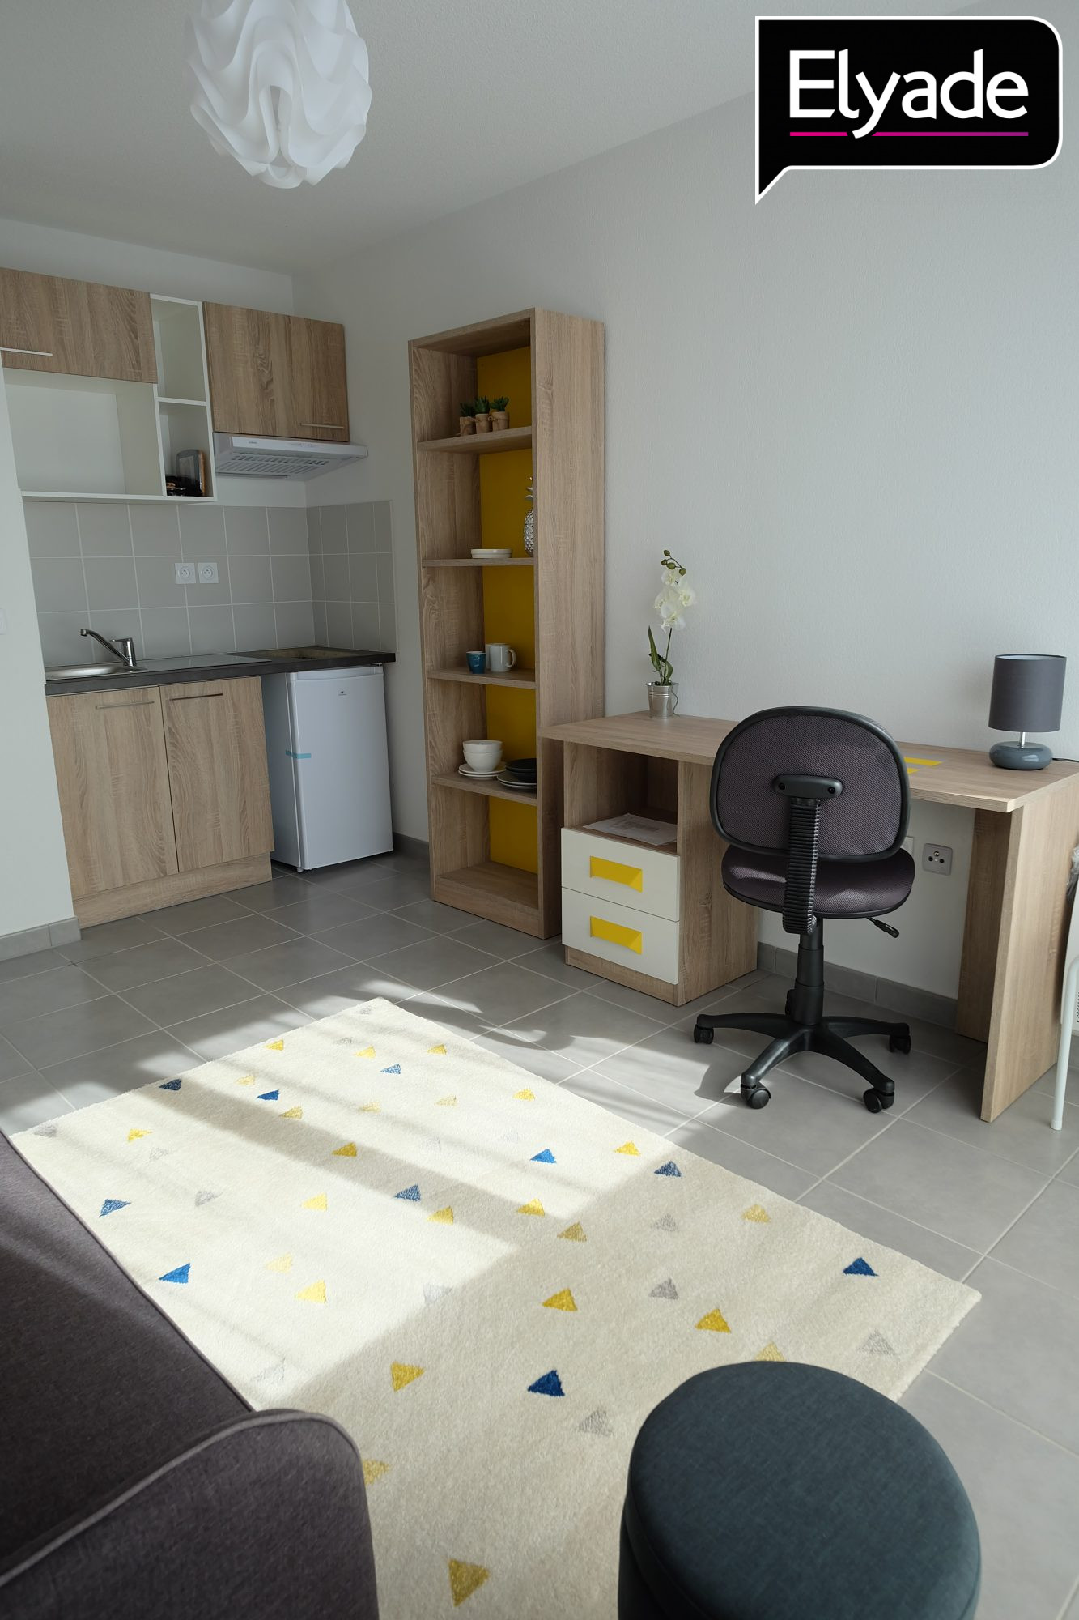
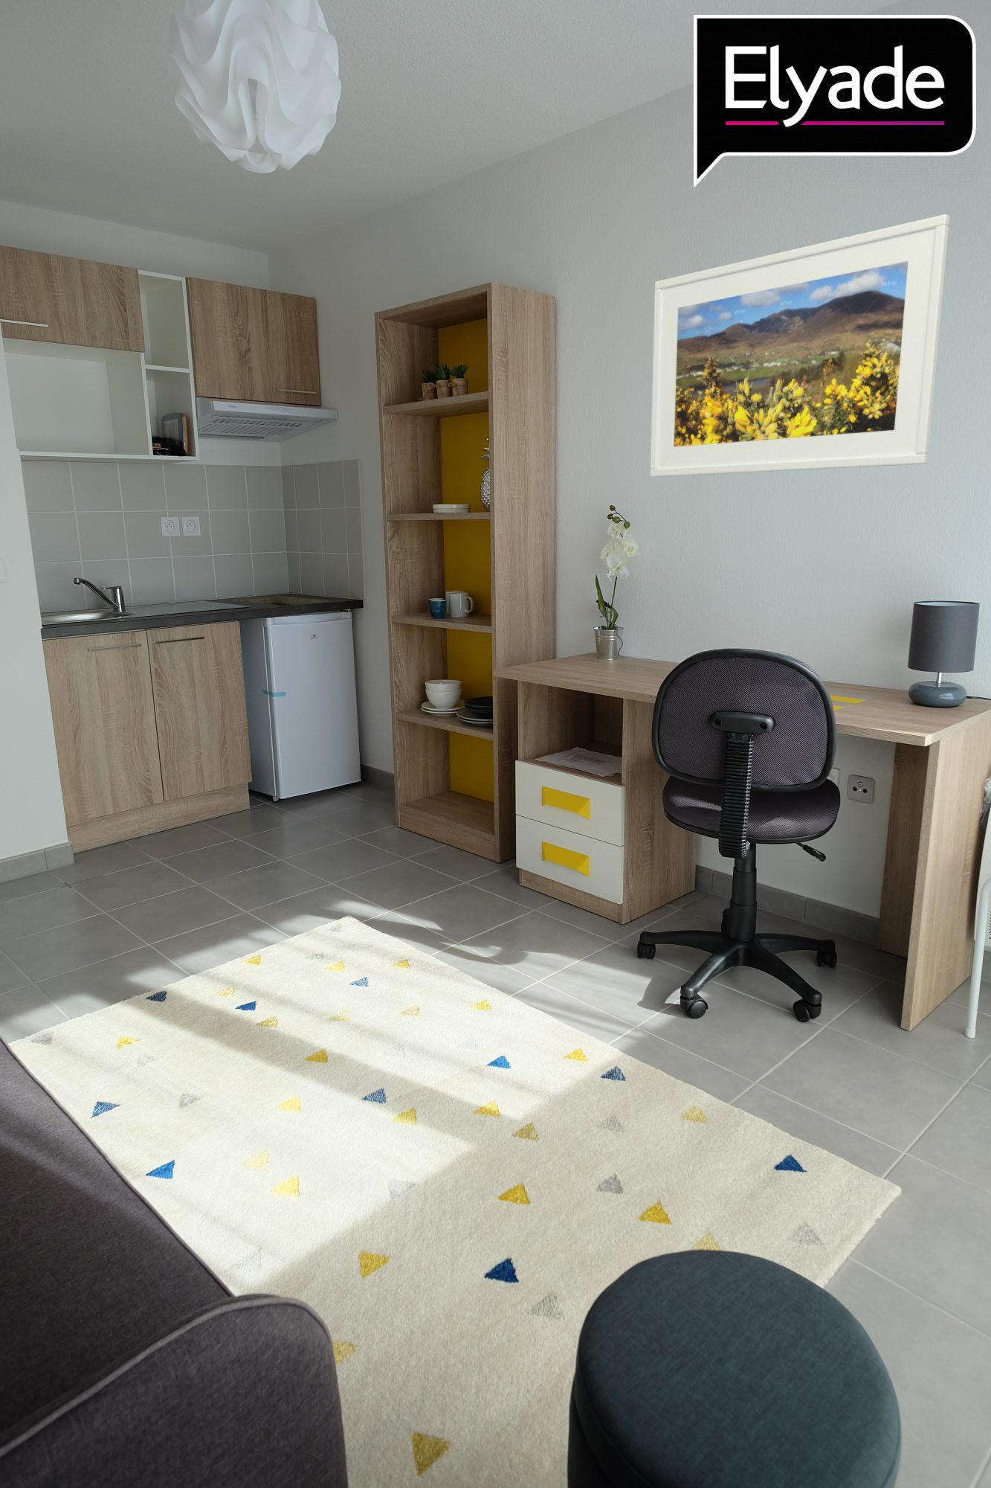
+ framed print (779, 364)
